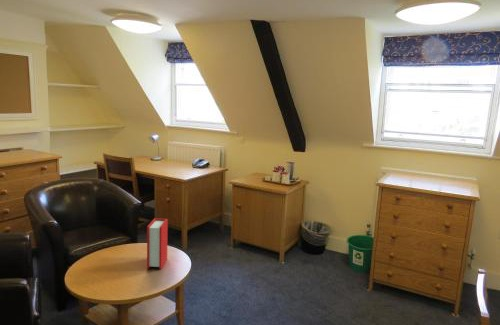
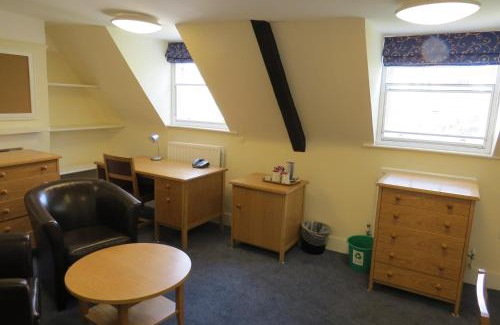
- book (157, 243)
